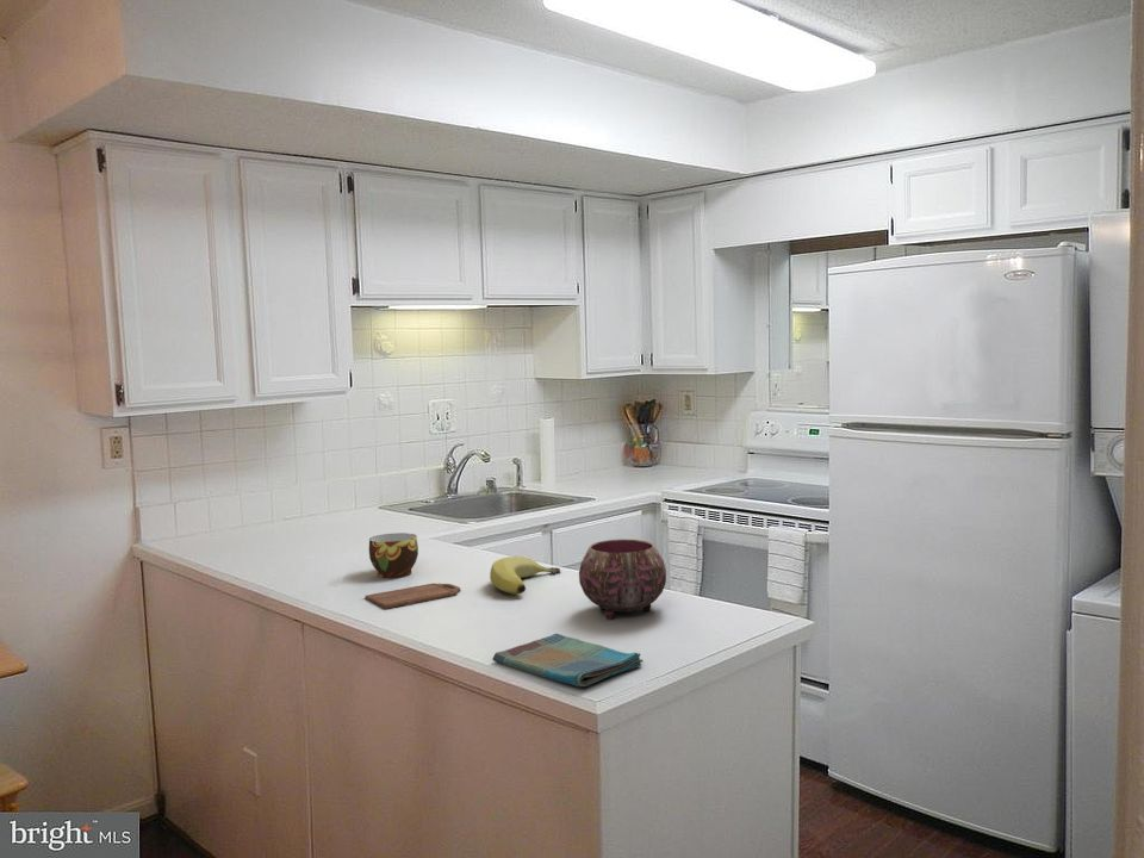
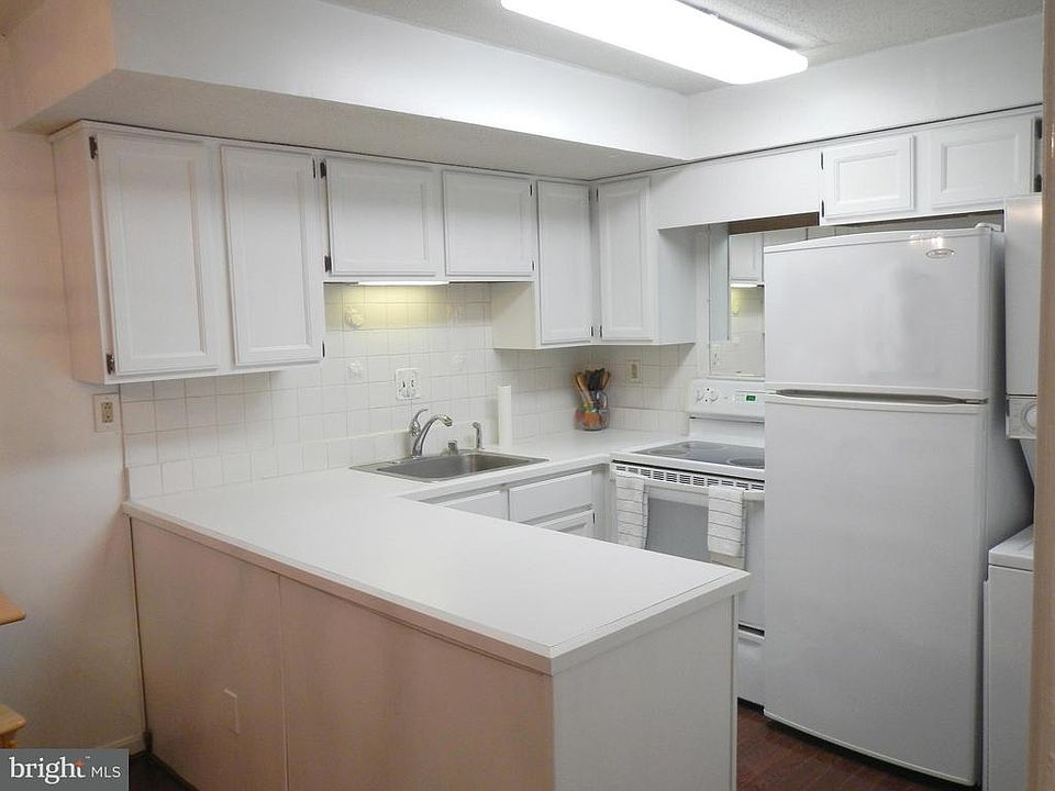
- bowl (622, 578)
- cup (392, 555)
- cutting board (416, 593)
- banana (529, 572)
- dish towel (566, 657)
